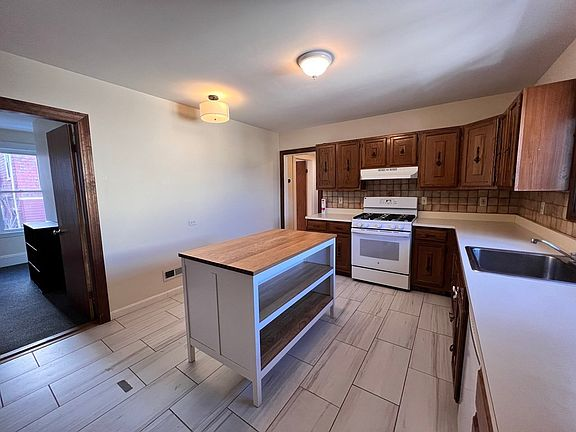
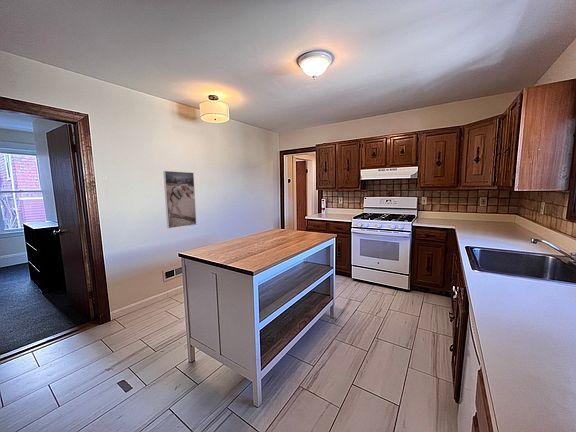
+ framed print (180, 199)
